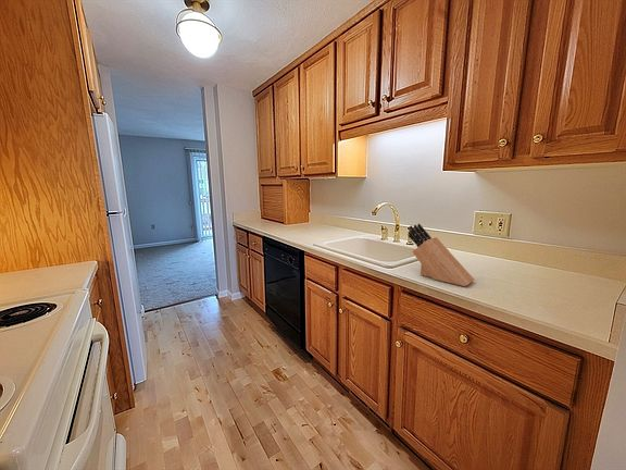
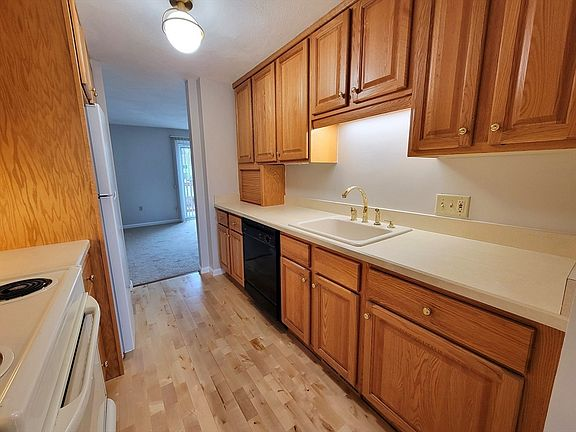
- knife block (438, 251)
